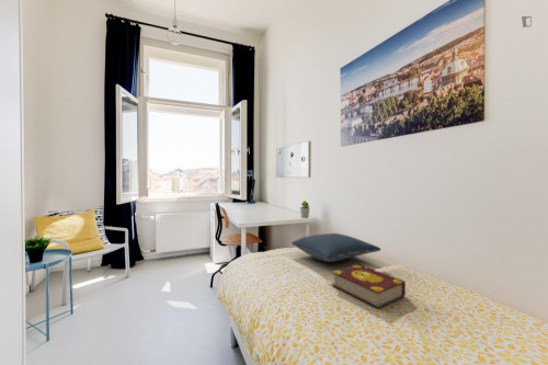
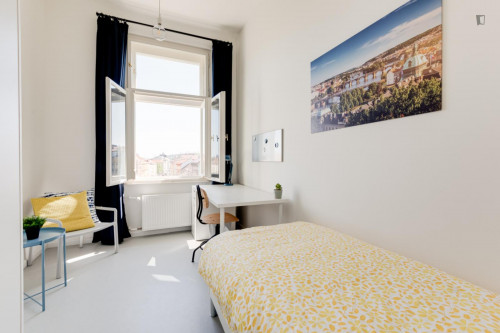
- pillow (333, 247)
- book (366, 282)
